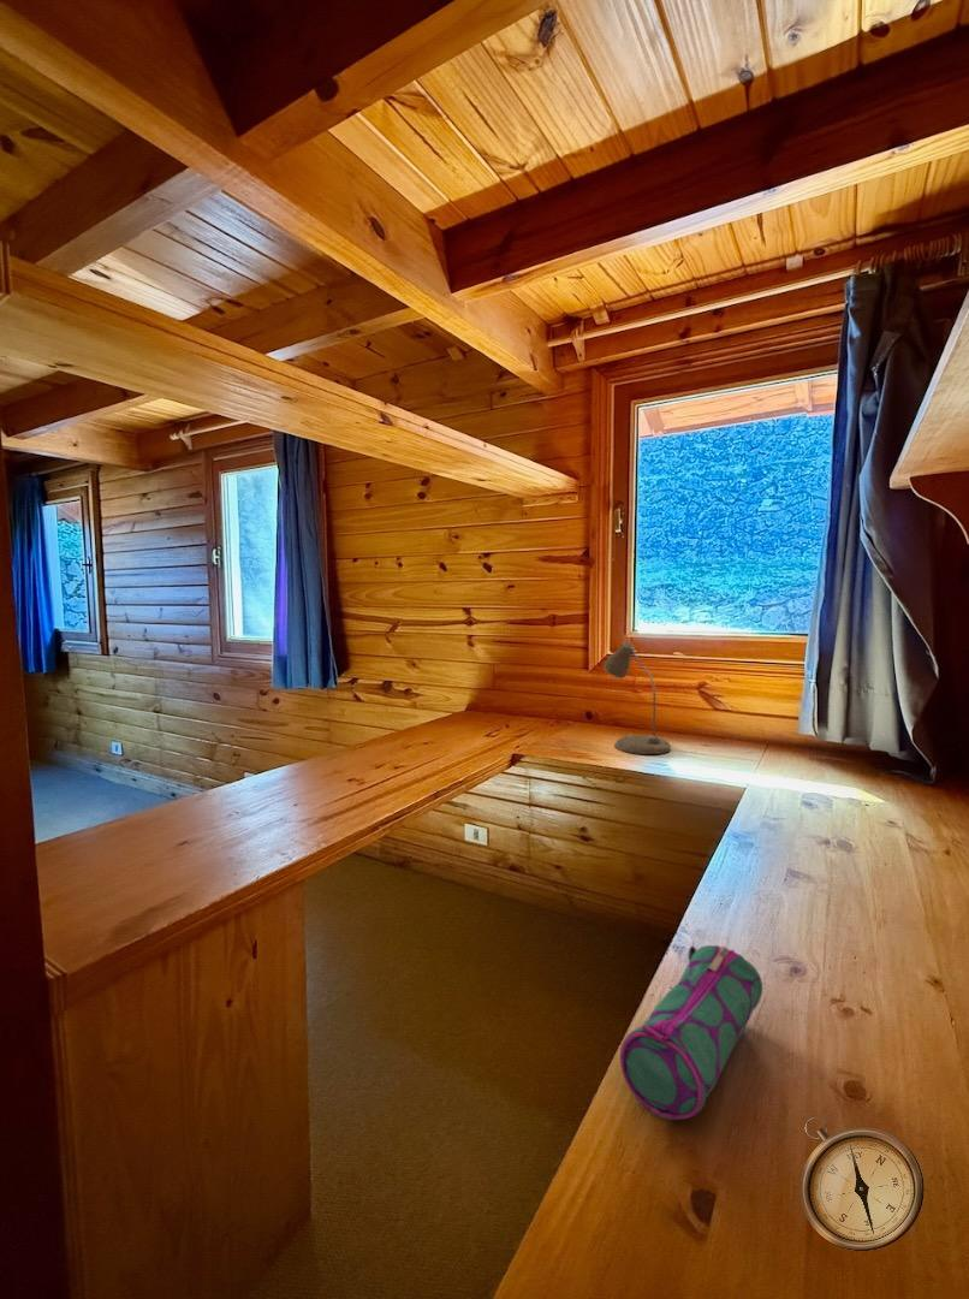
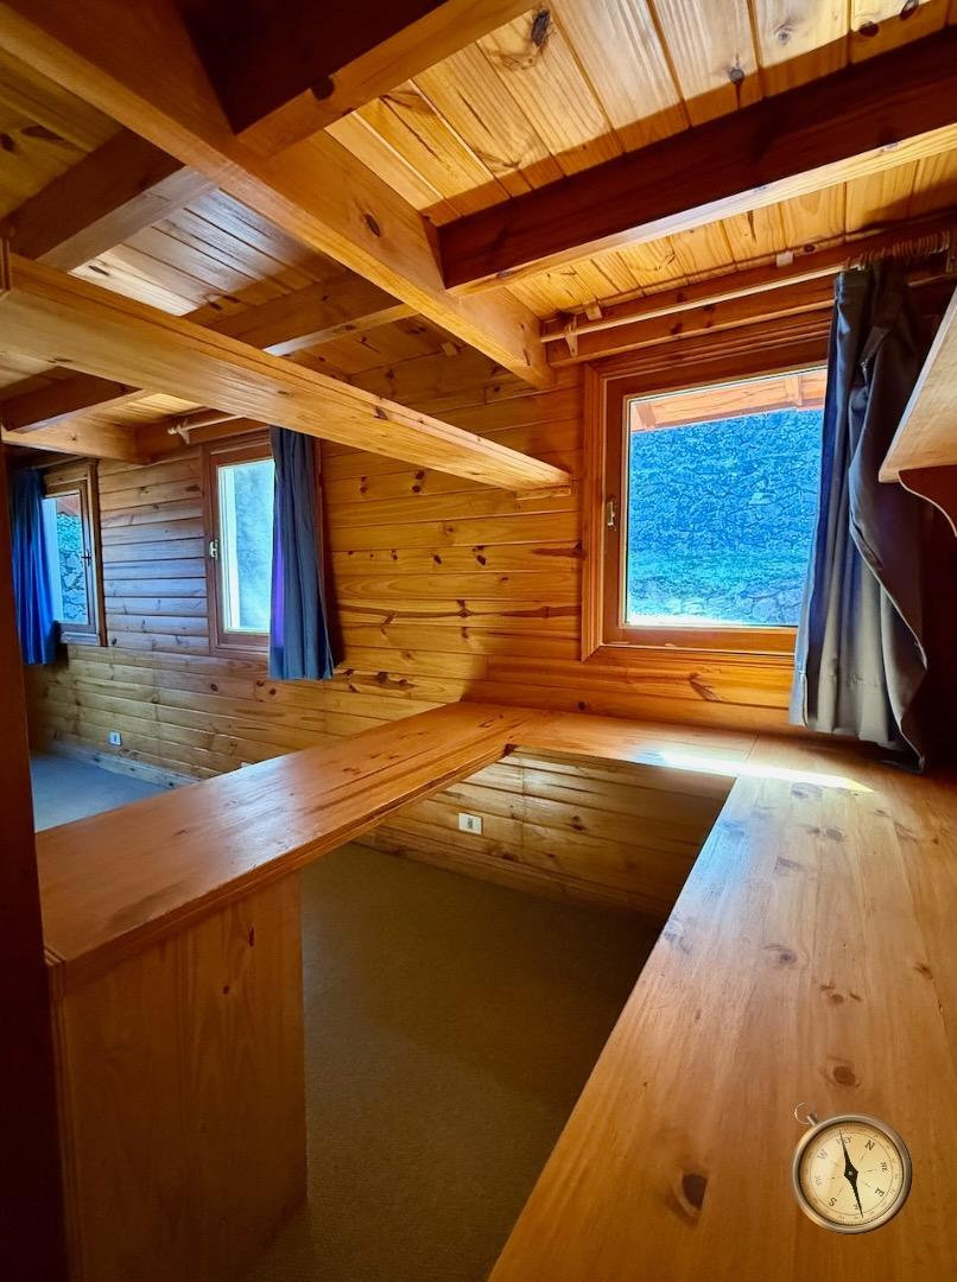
- pencil case (695, 1019)
- desk lamp (653, 694)
